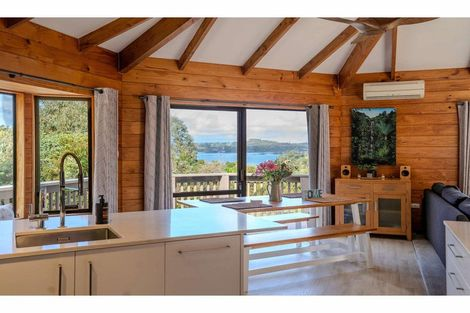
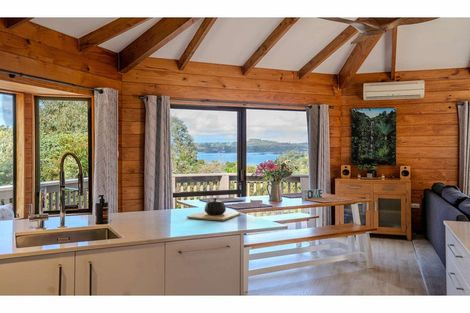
+ teapot (214, 207)
